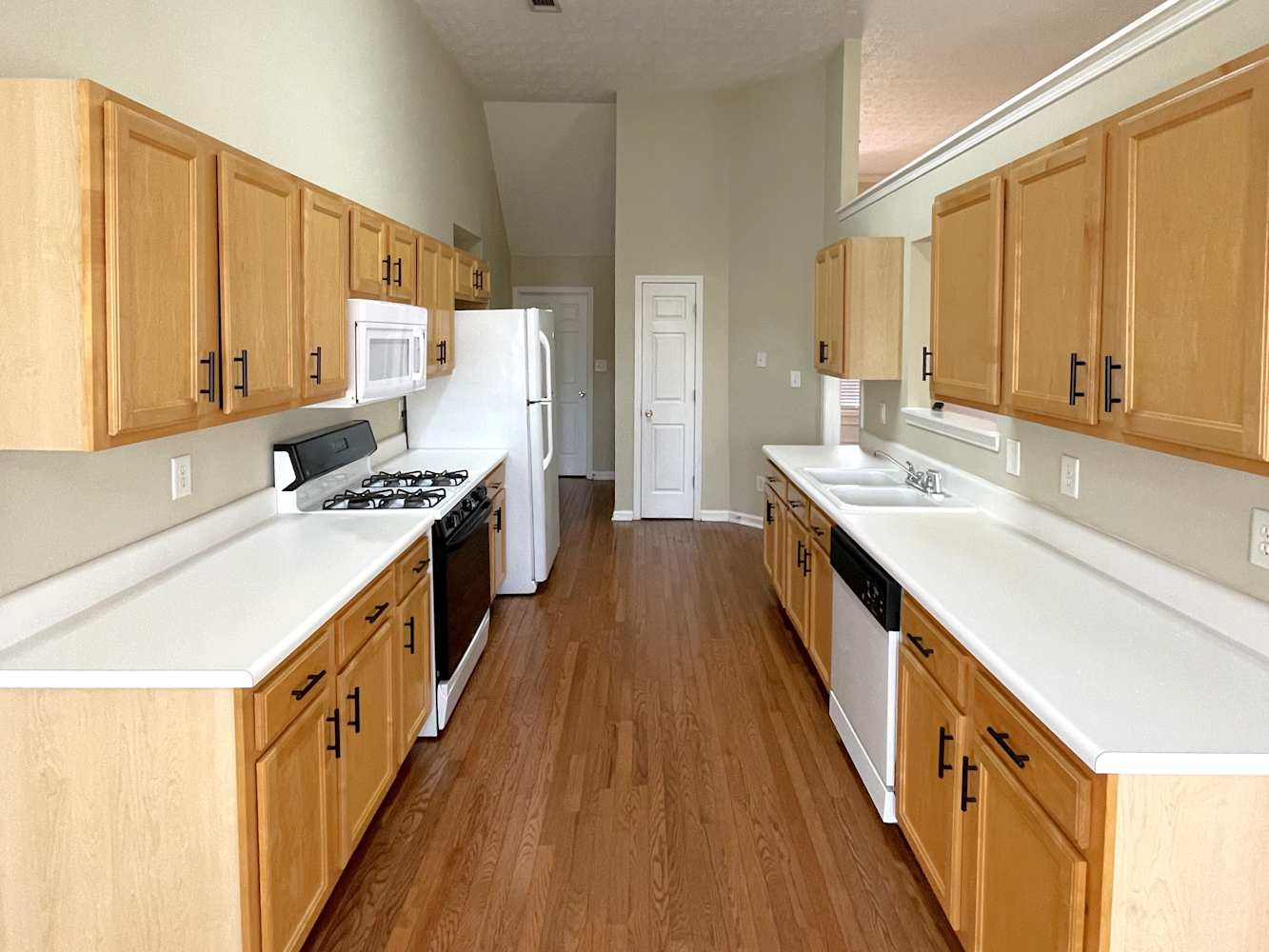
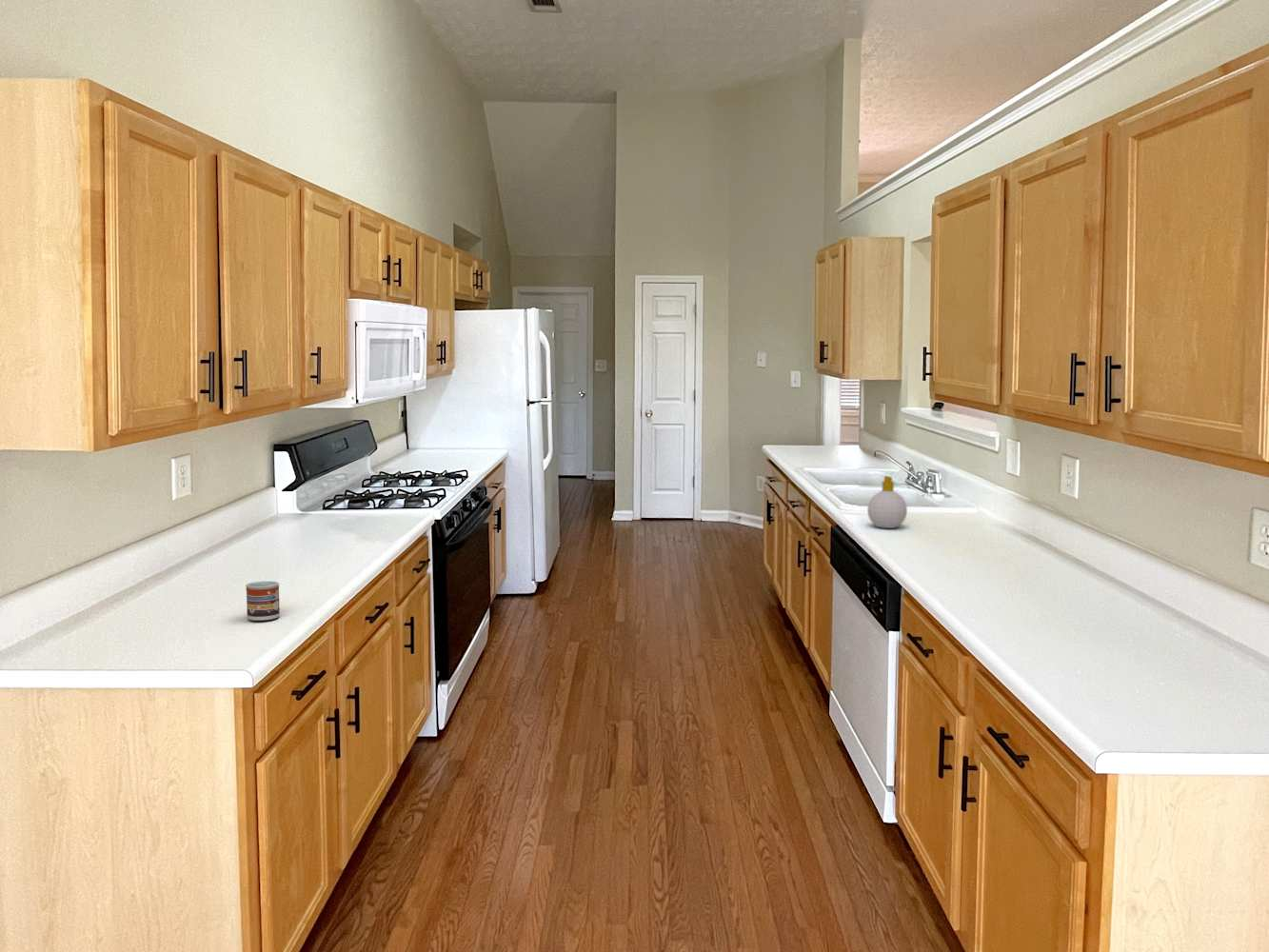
+ cup (265, 599)
+ soap bottle (887, 502)
